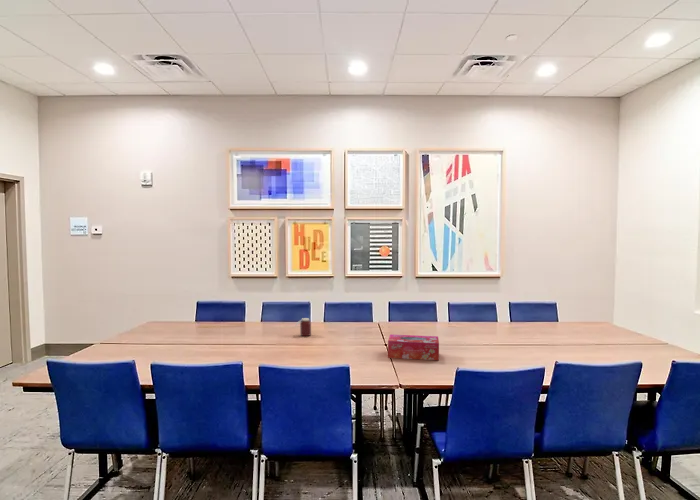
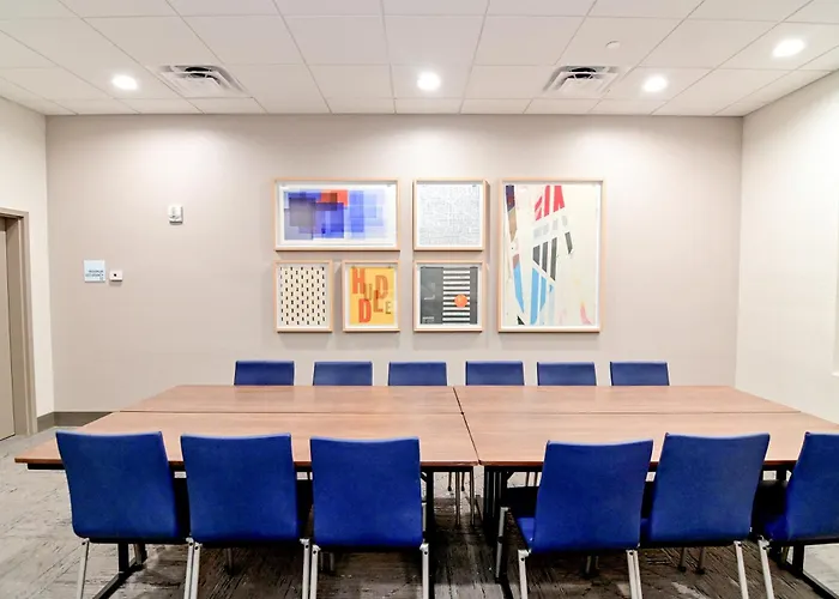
- tissue box (413, 346)
- jar (303, 326)
